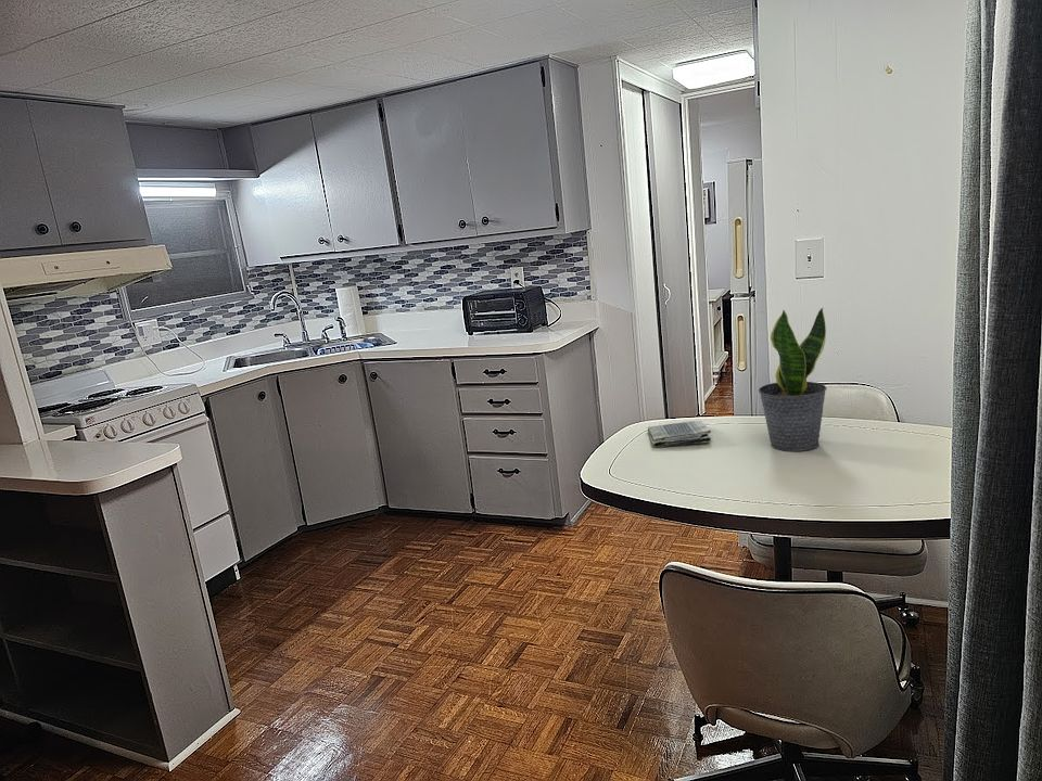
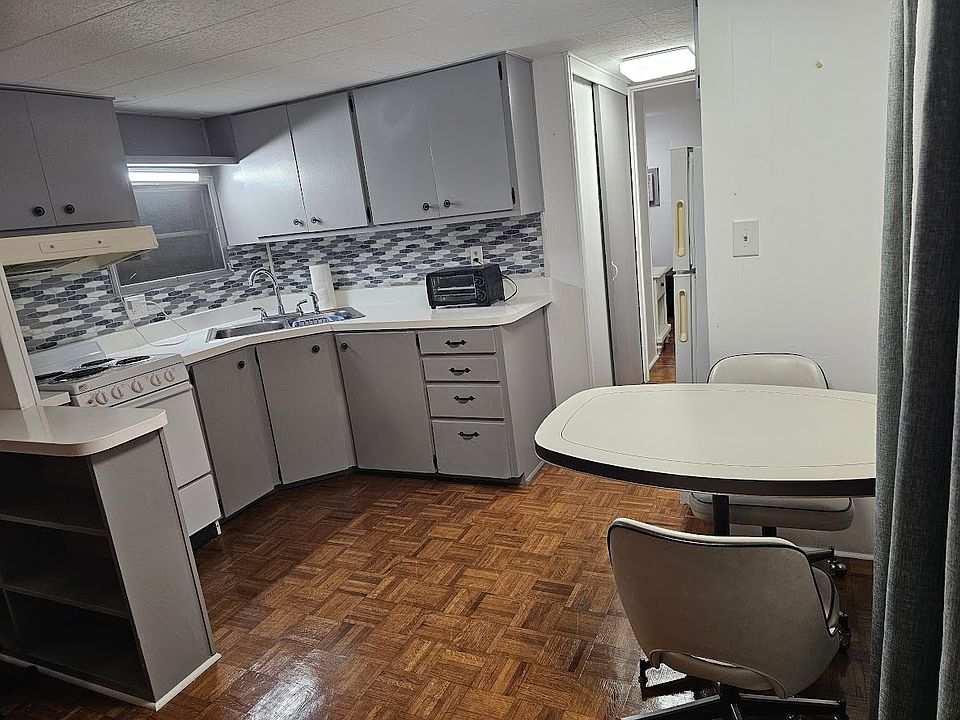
- dish towel (678, 432)
- potted plant (791, 375)
